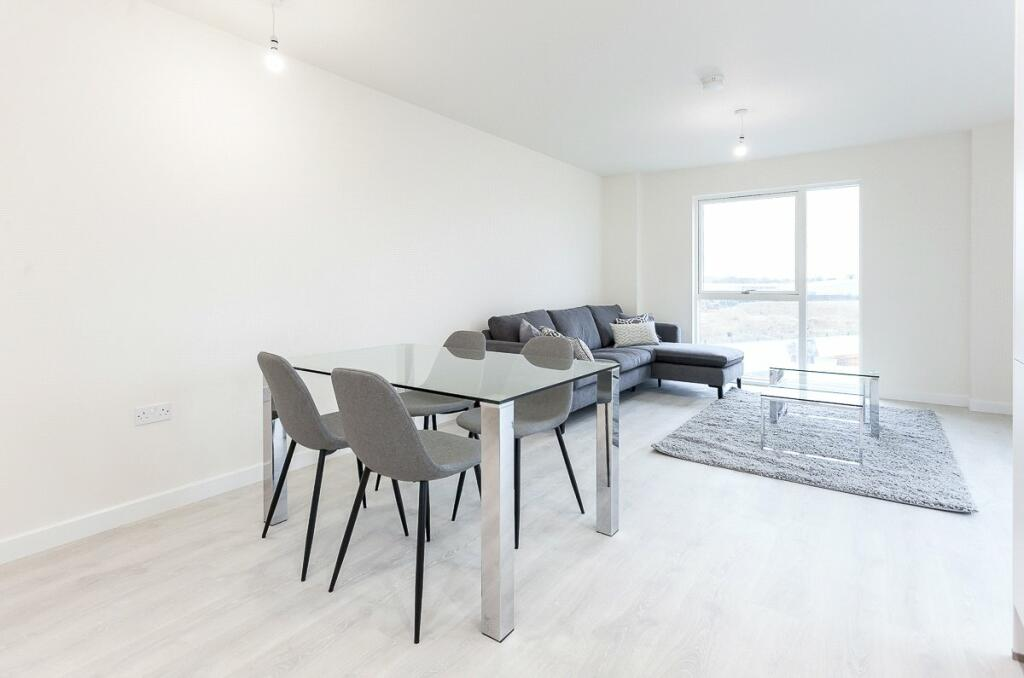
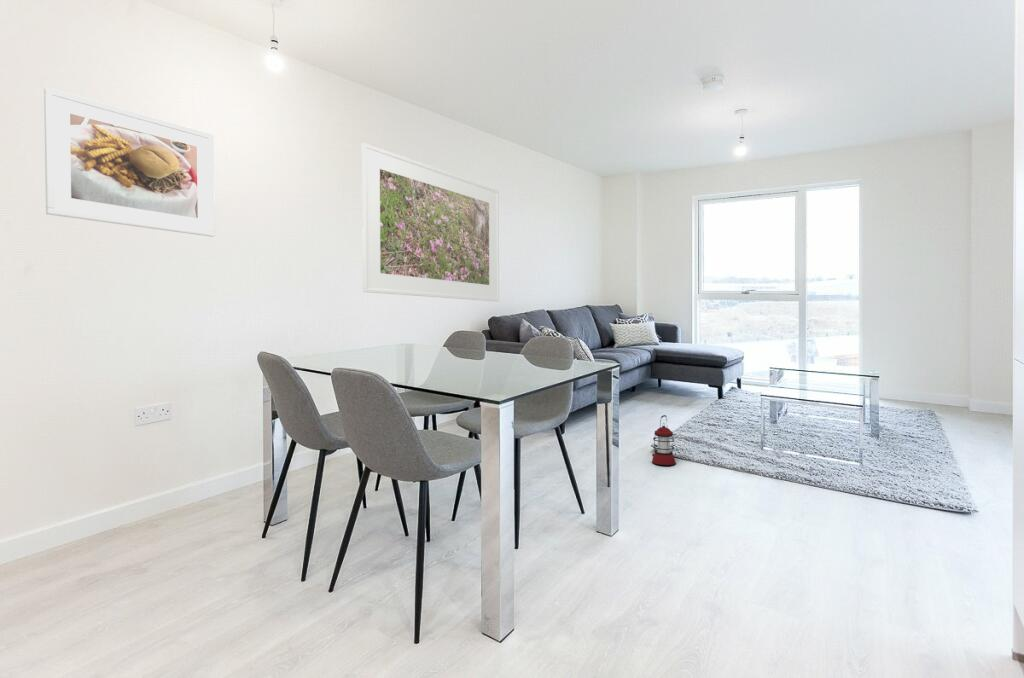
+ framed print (440, 233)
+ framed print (138, 170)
+ lantern (663, 438)
